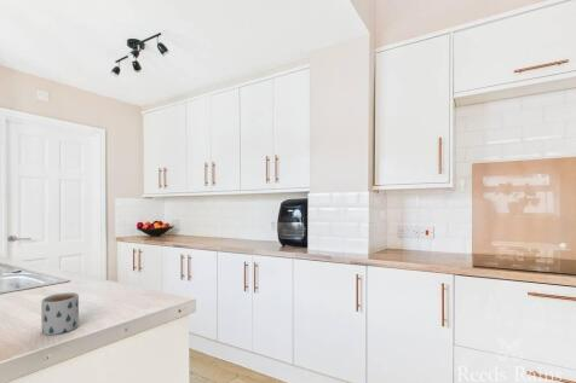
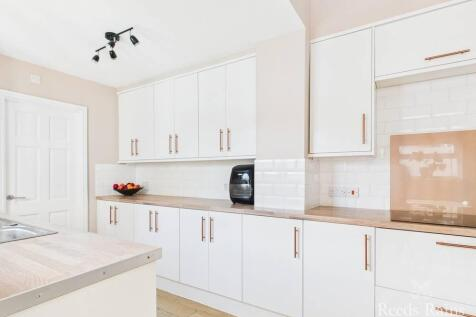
- mug (59, 311)
